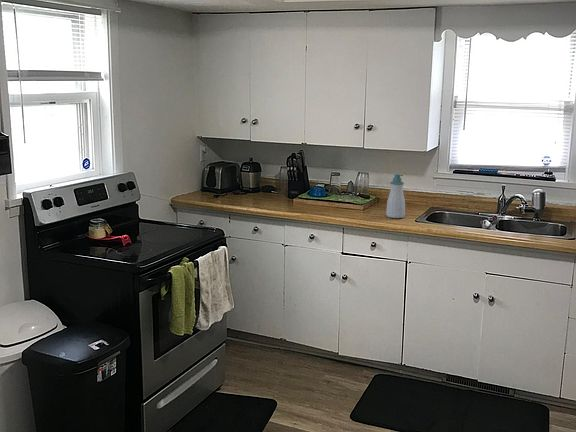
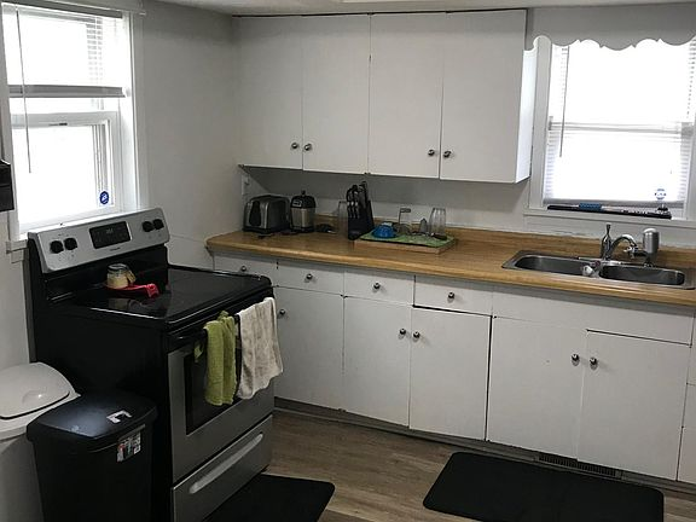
- soap bottle (396, 195)
